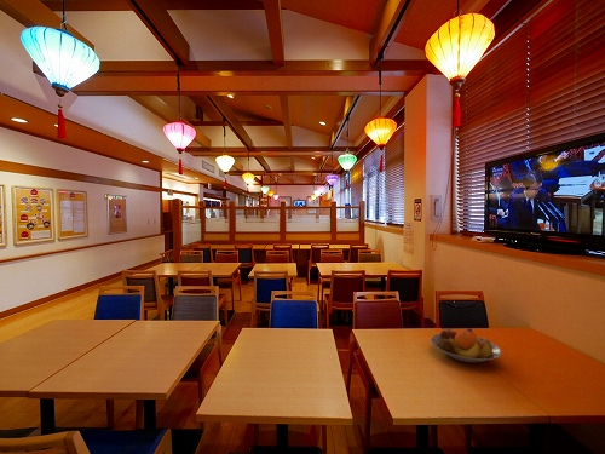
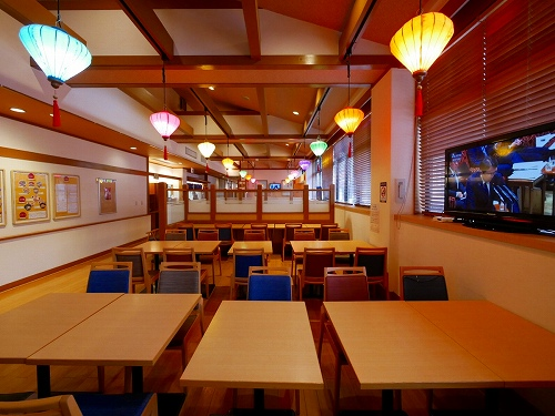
- fruit bowl (463, 341)
